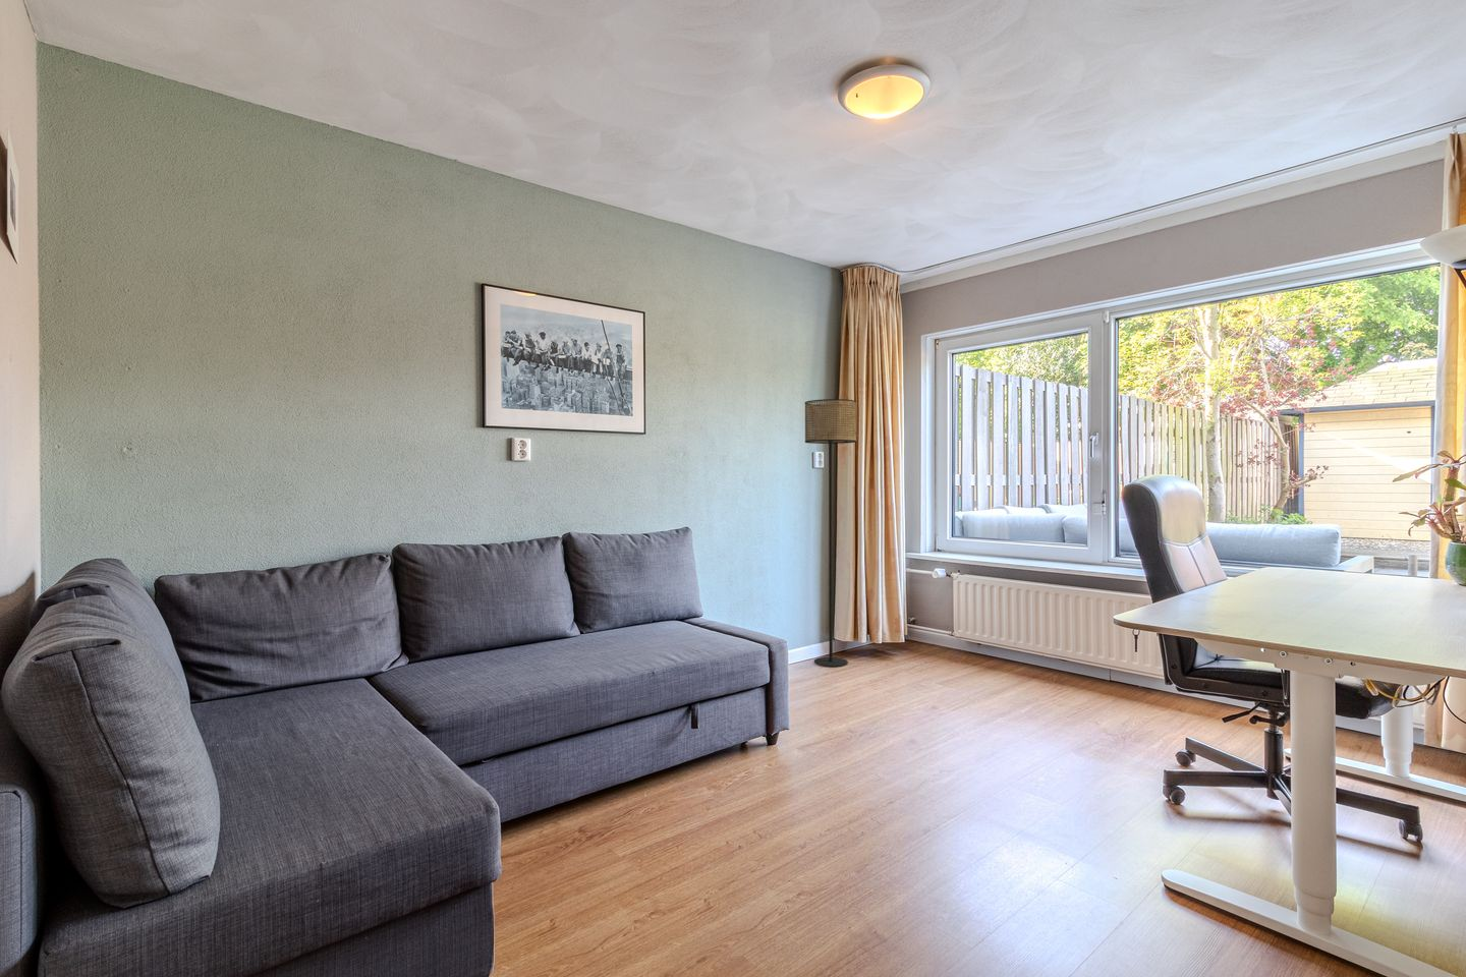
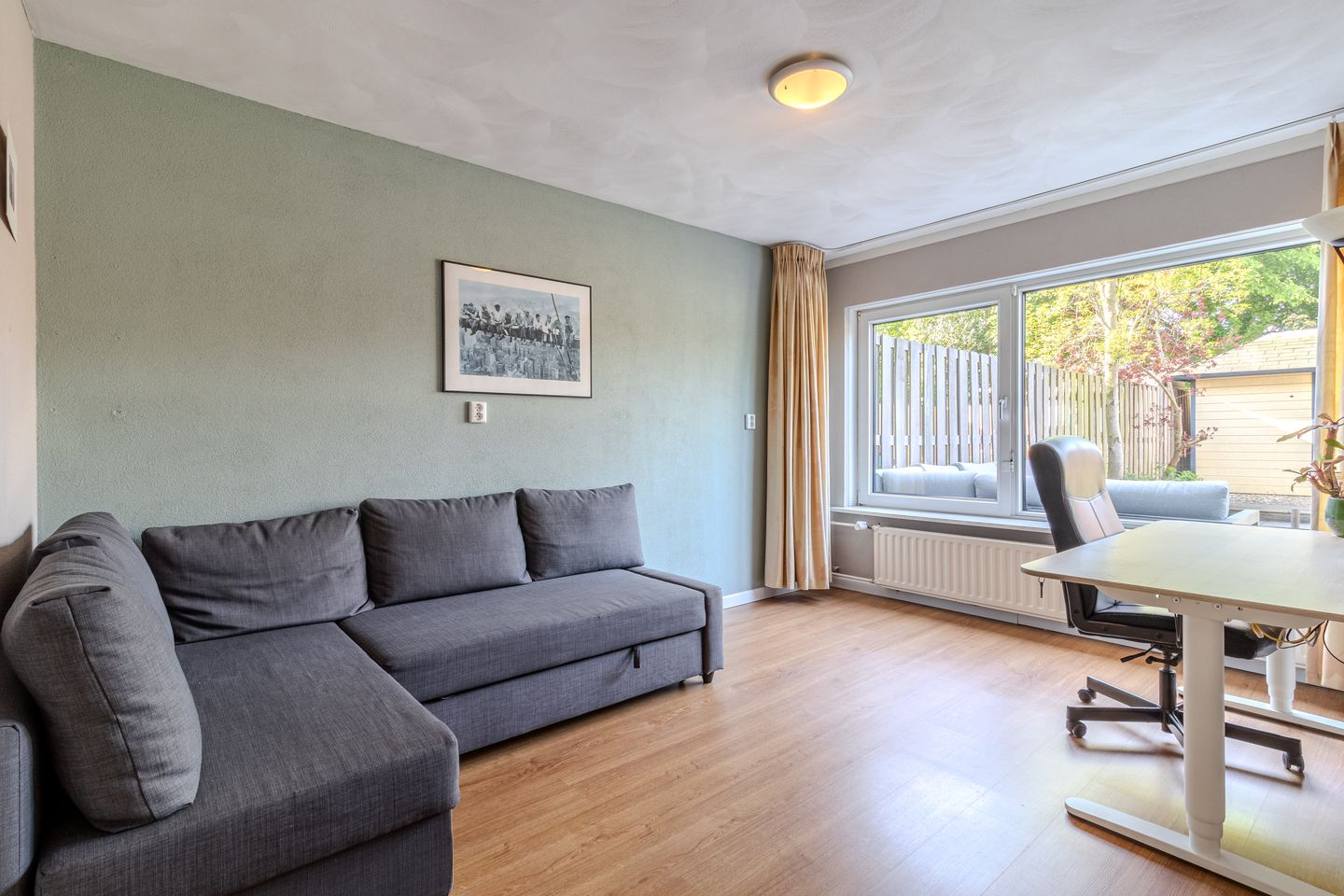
- floor lamp (830, 532)
